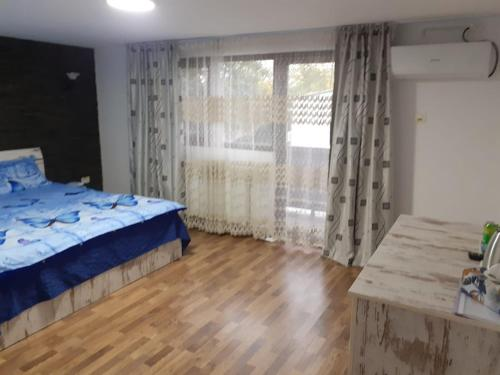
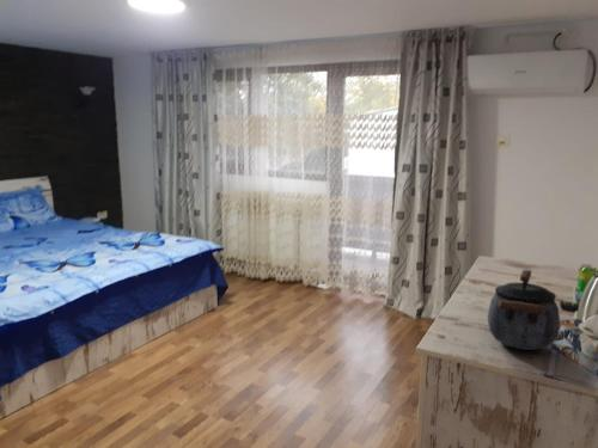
+ kettle (523, 308)
